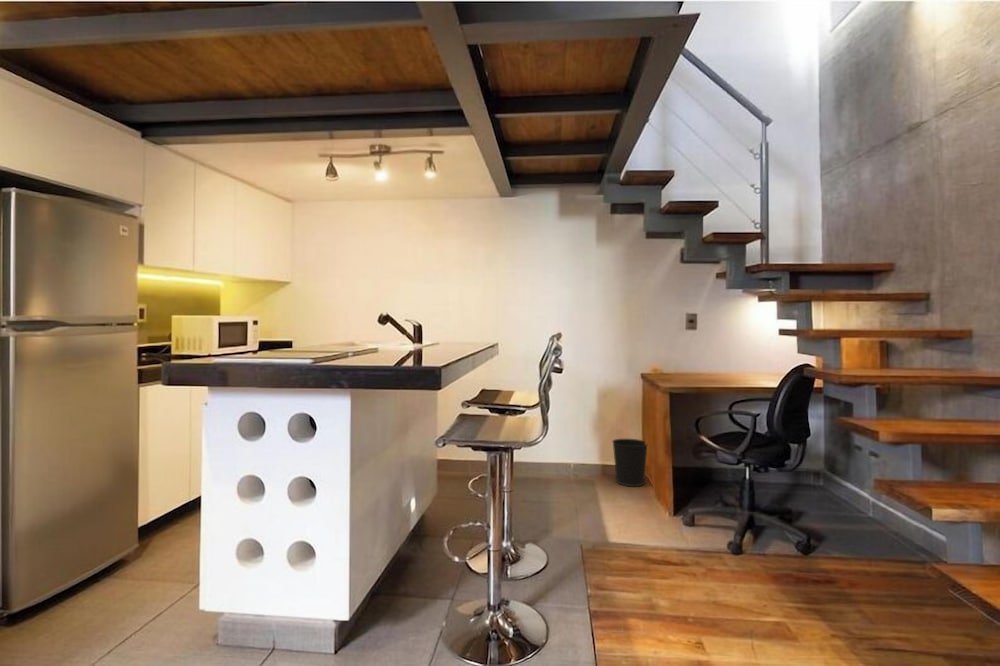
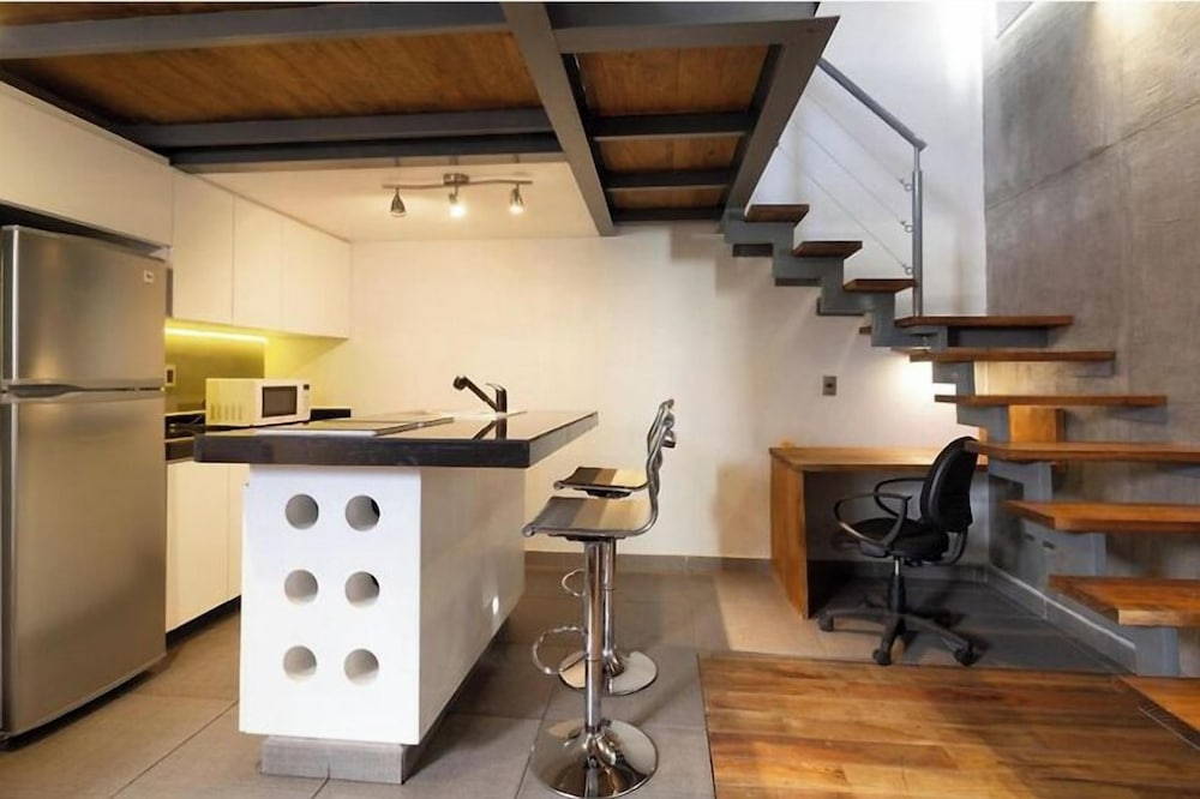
- wastebasket (630, 462)
